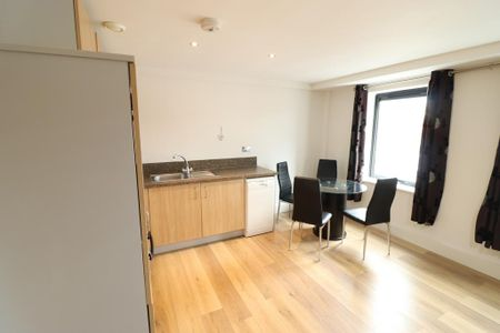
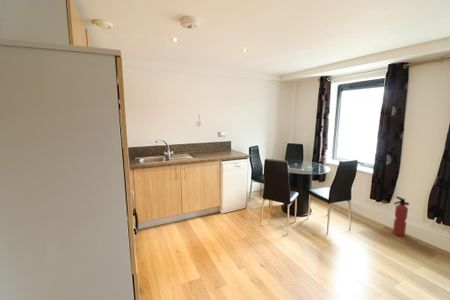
+ fire extinguisher (399, 216)
